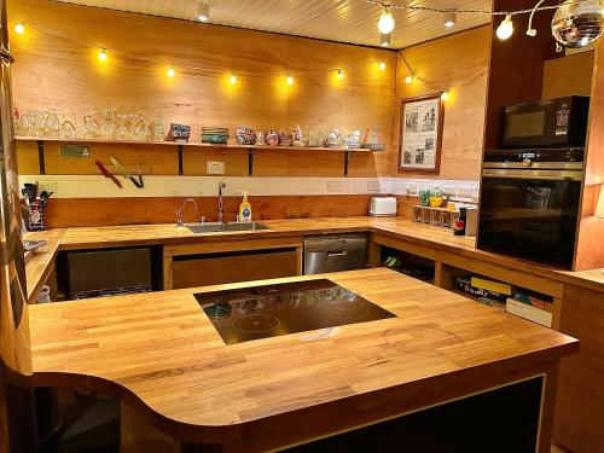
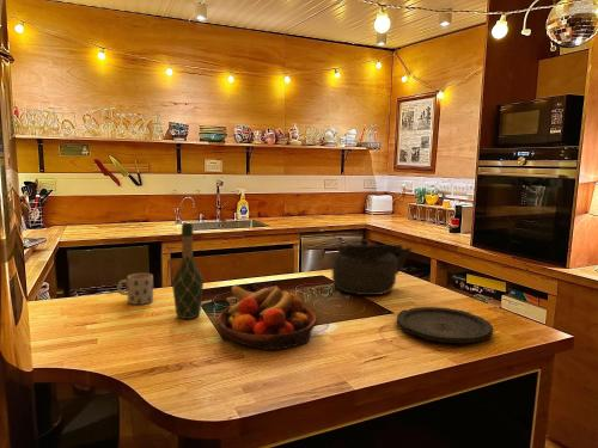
+ wine bottle (188, 270)
+ plate (443, 324)
+ fruit bowl (266, 312)
+ mug (135, 288)
+ kettle (366, 263)
